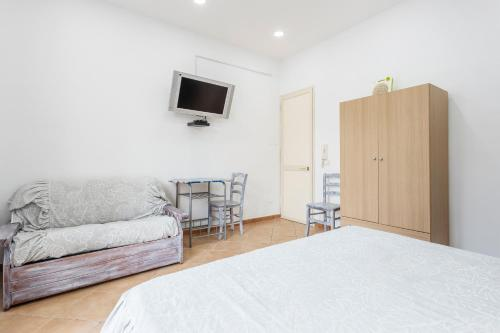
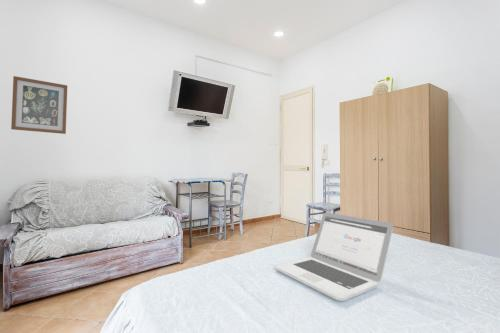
+ wall art (40, 106)
+ laptop (330, 247)
